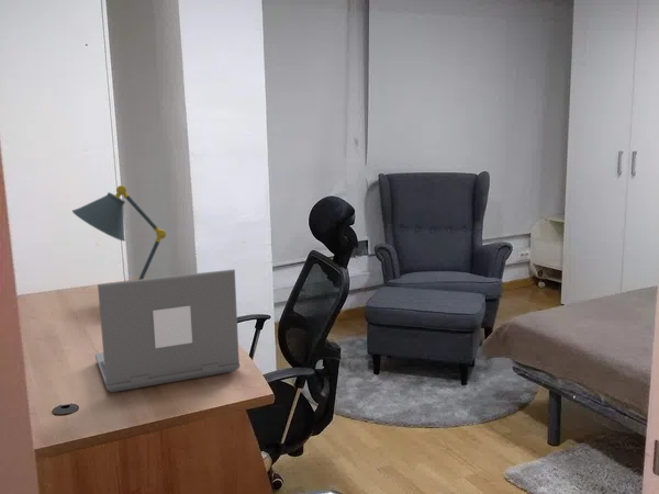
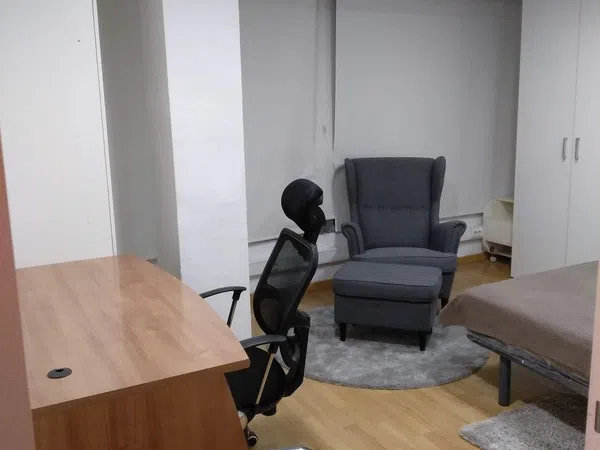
- laptop (163, 317)
- desk lamp (123, 240)
